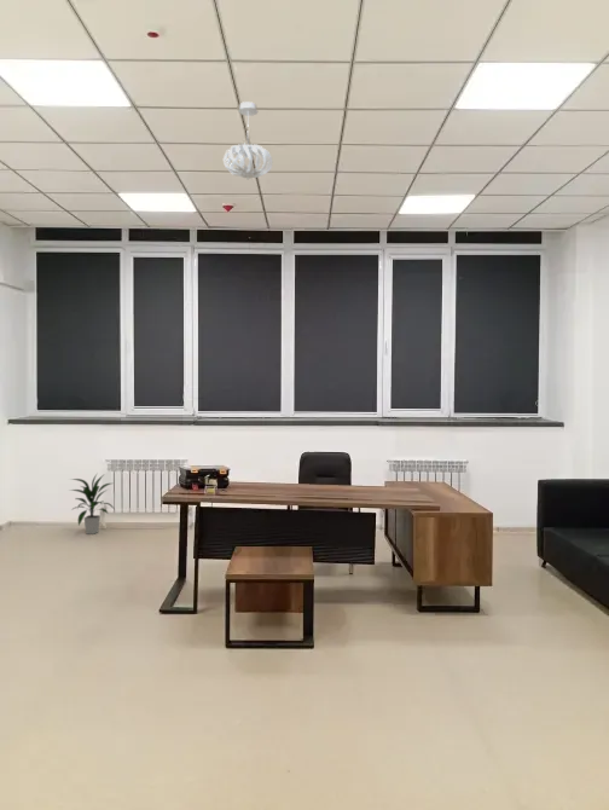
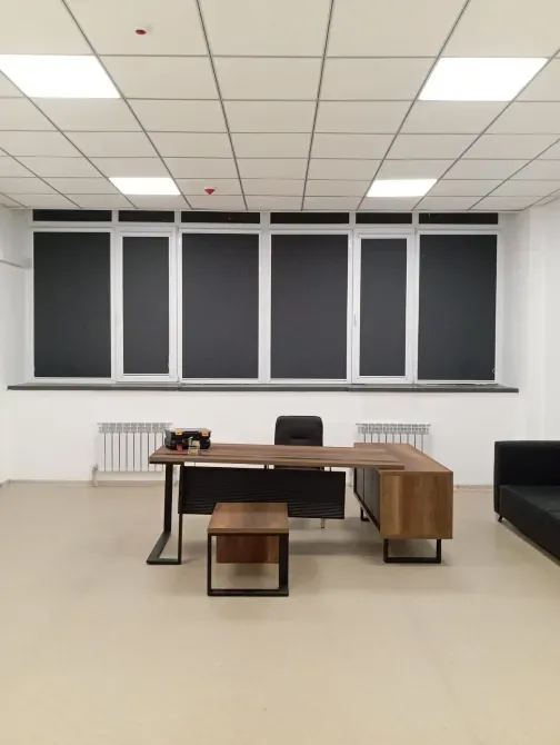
- indoor plant (89, 502)
- pendant light (248, 141)
